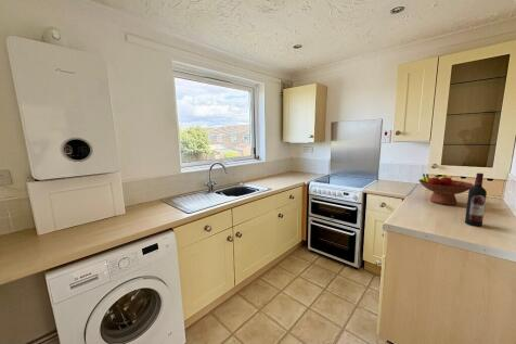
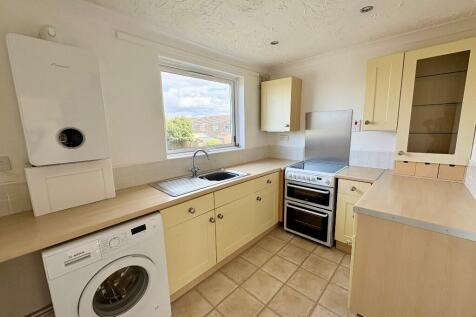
- wine bottle (476, 199)
- fruit bowl (443, 188)
